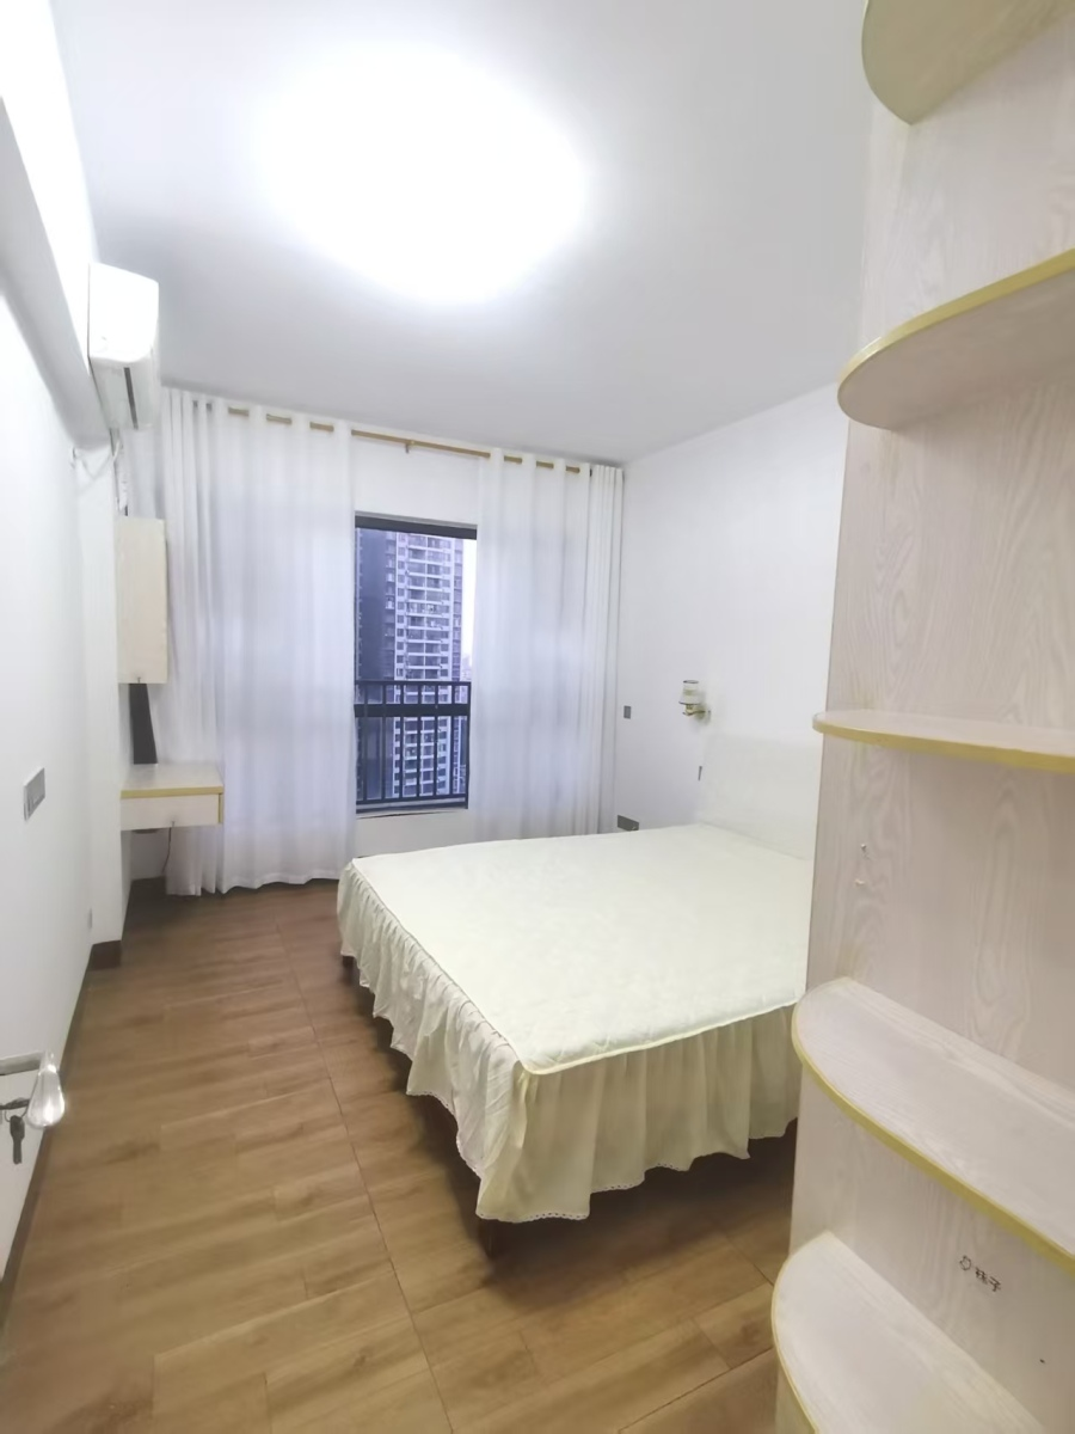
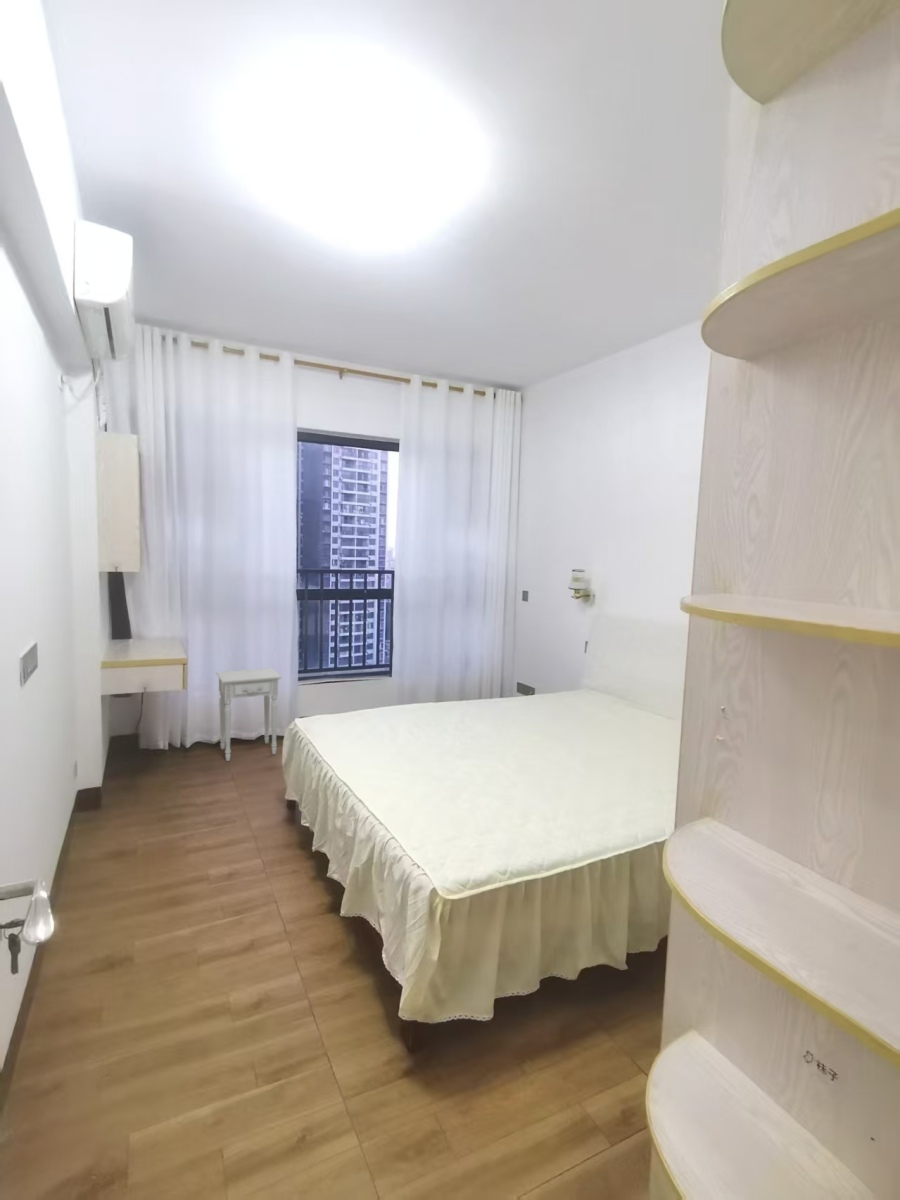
+ nightstand (264, 713)
